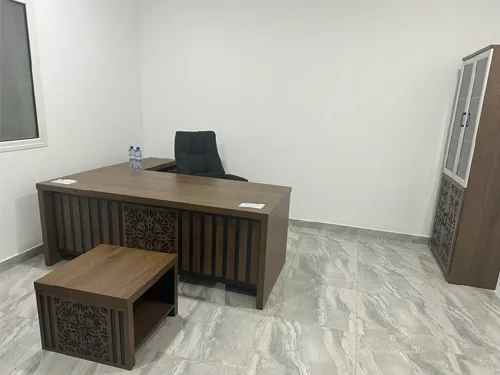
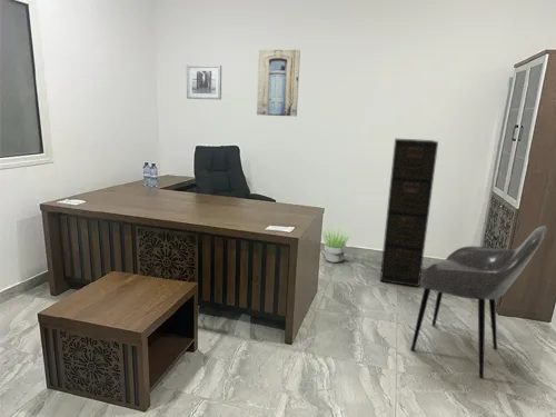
+ filing cabinet (406, 209)
+ potted plant (335, 246)
+ wall art (203, 82)
+ wall art (277, 83)
+ armchair (474, 288)
